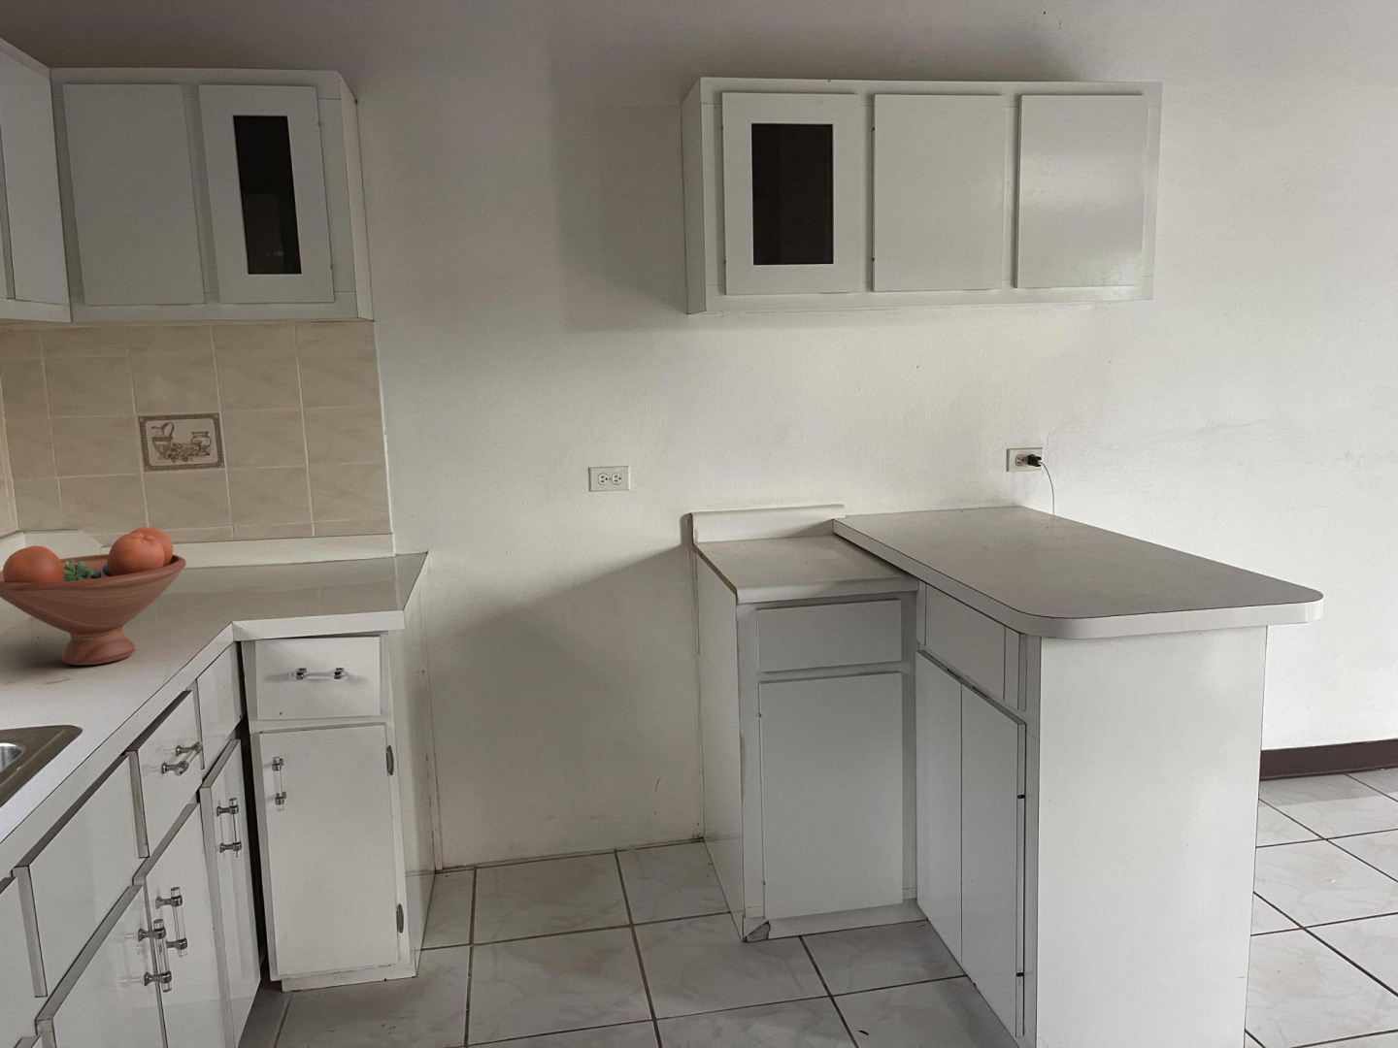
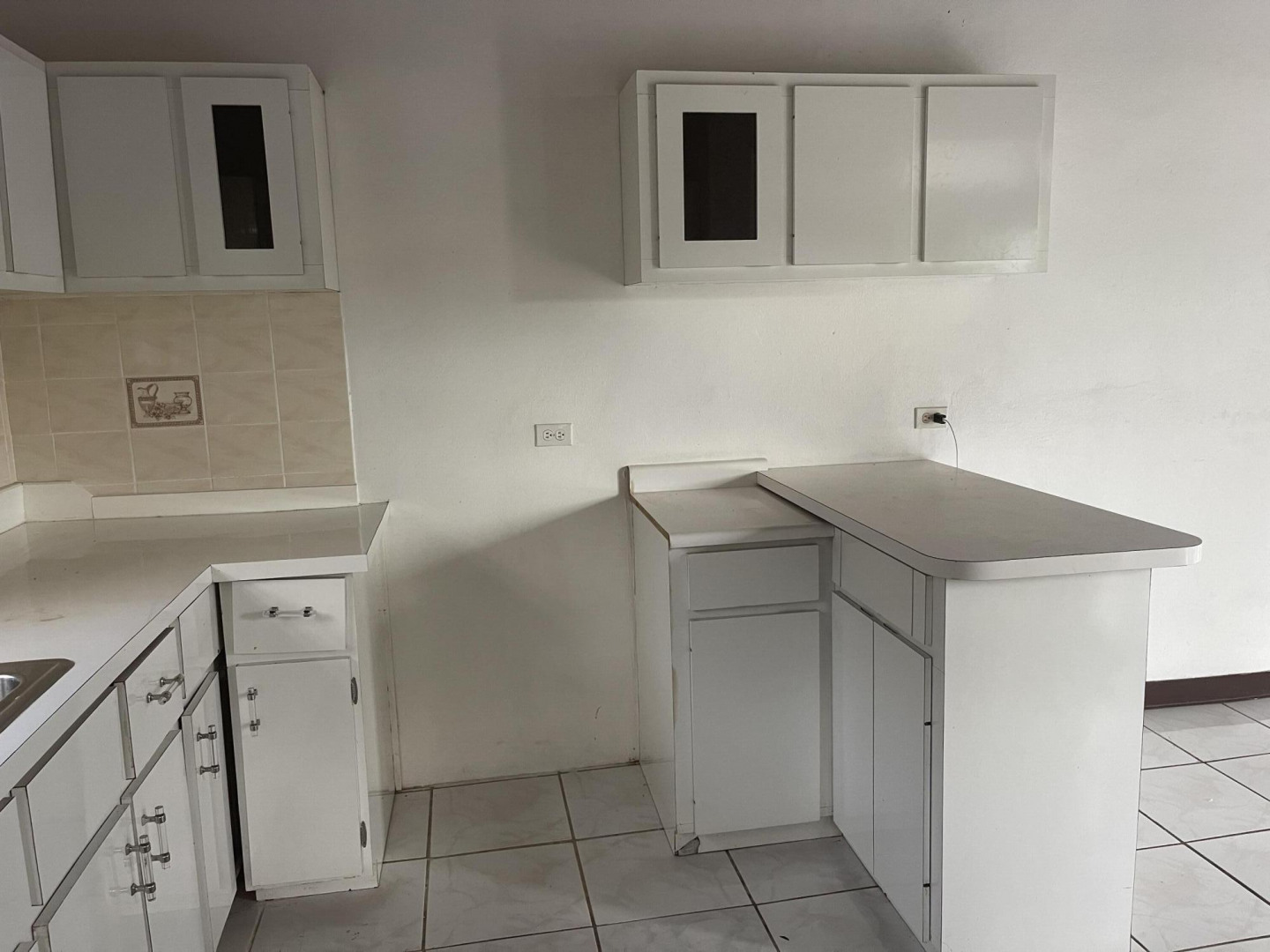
- fruit bowl (92, 594)
